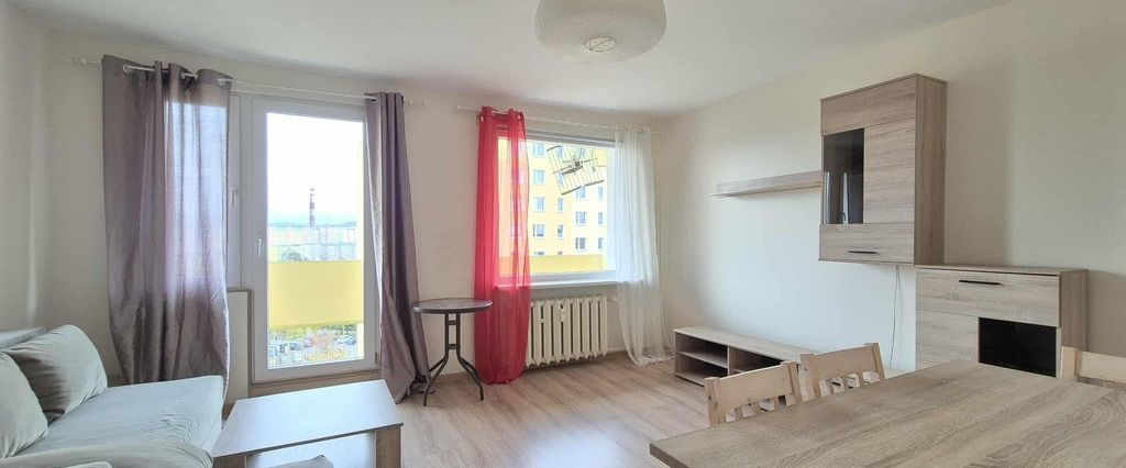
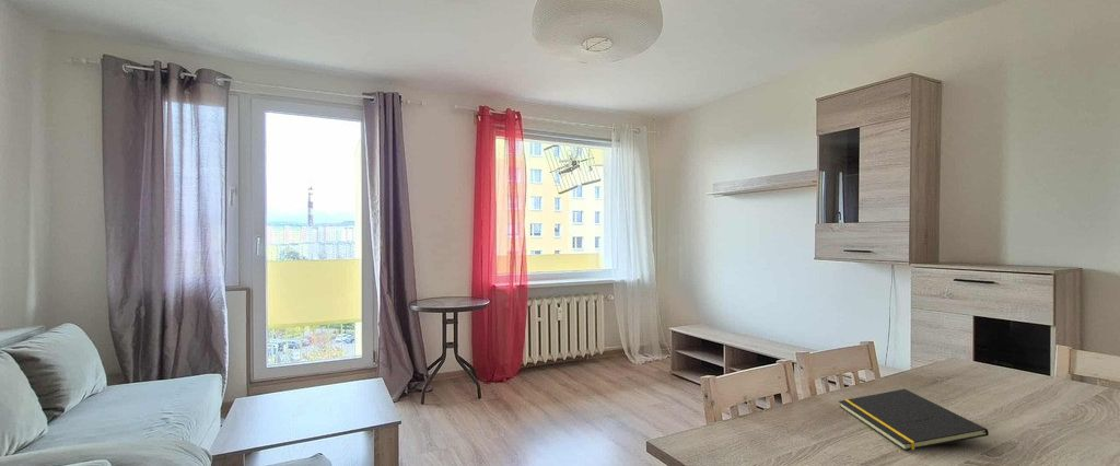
+ notepad (905, 416)
